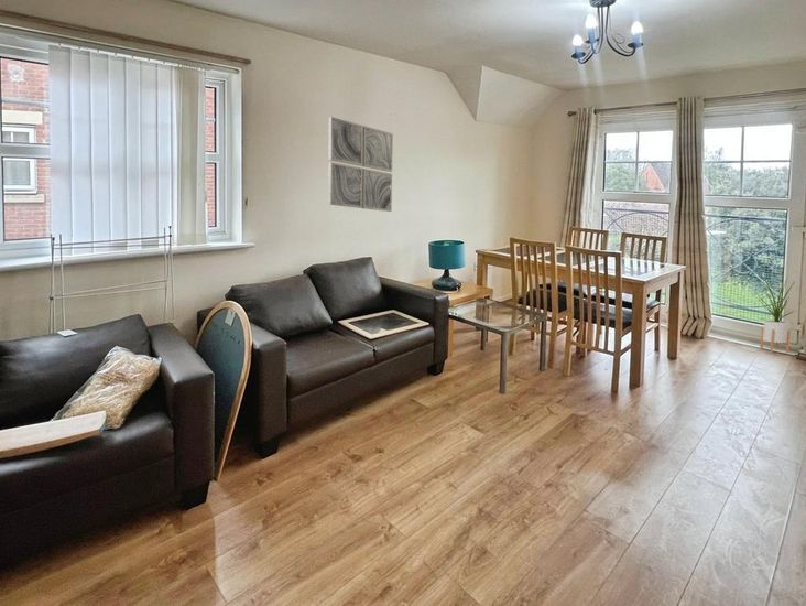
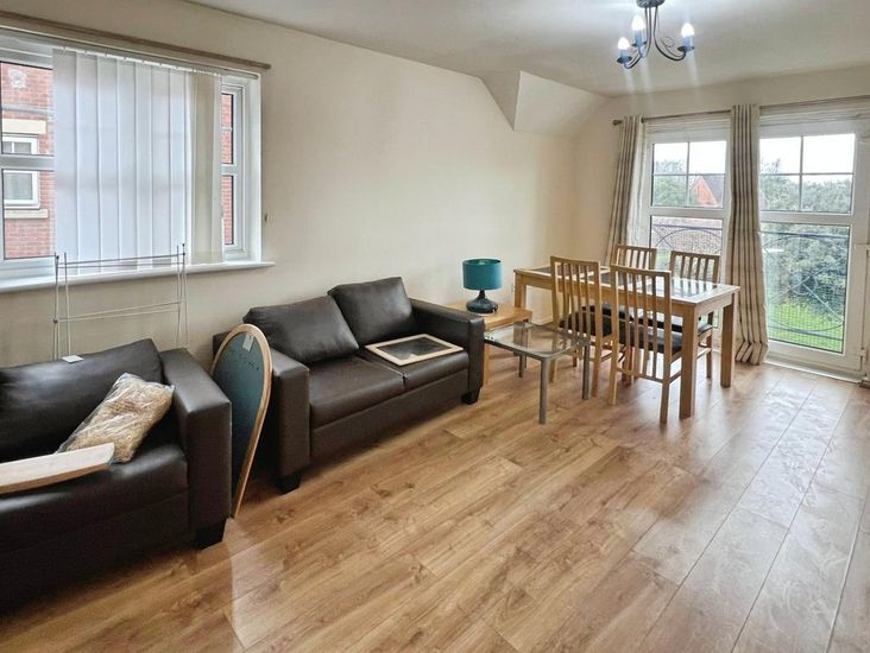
- wall art (361, 167)
- house plant (777, 312)
